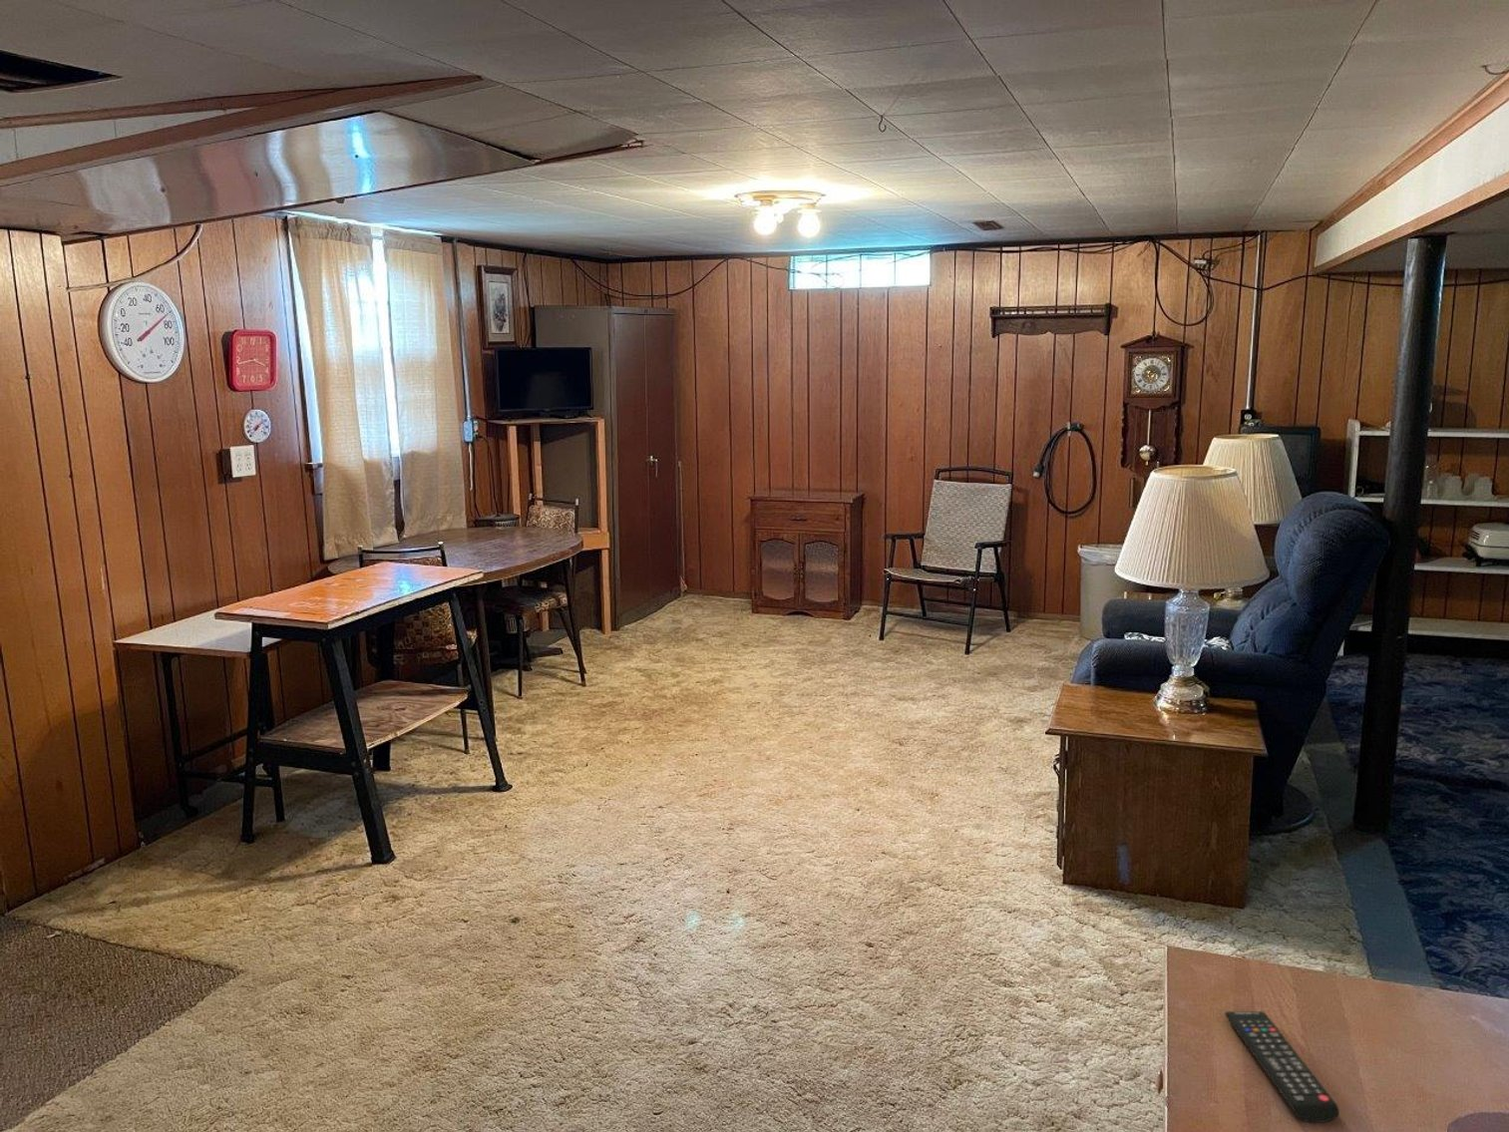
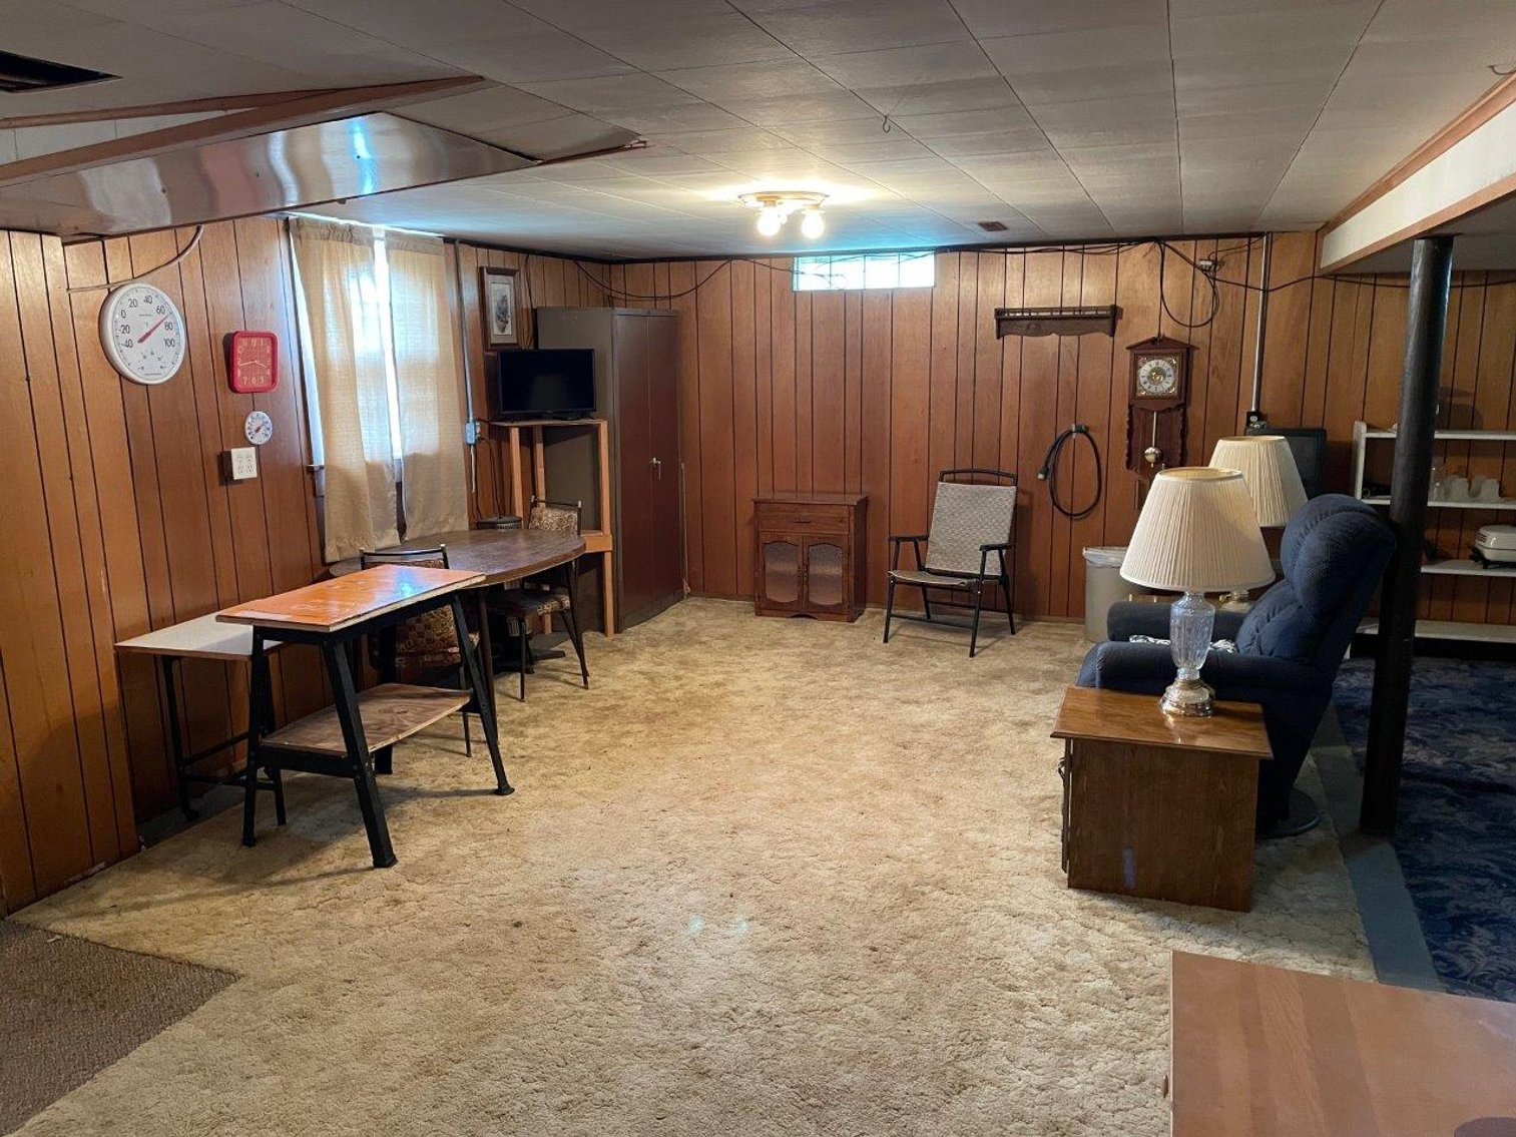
- remote control (1277, 1061)
